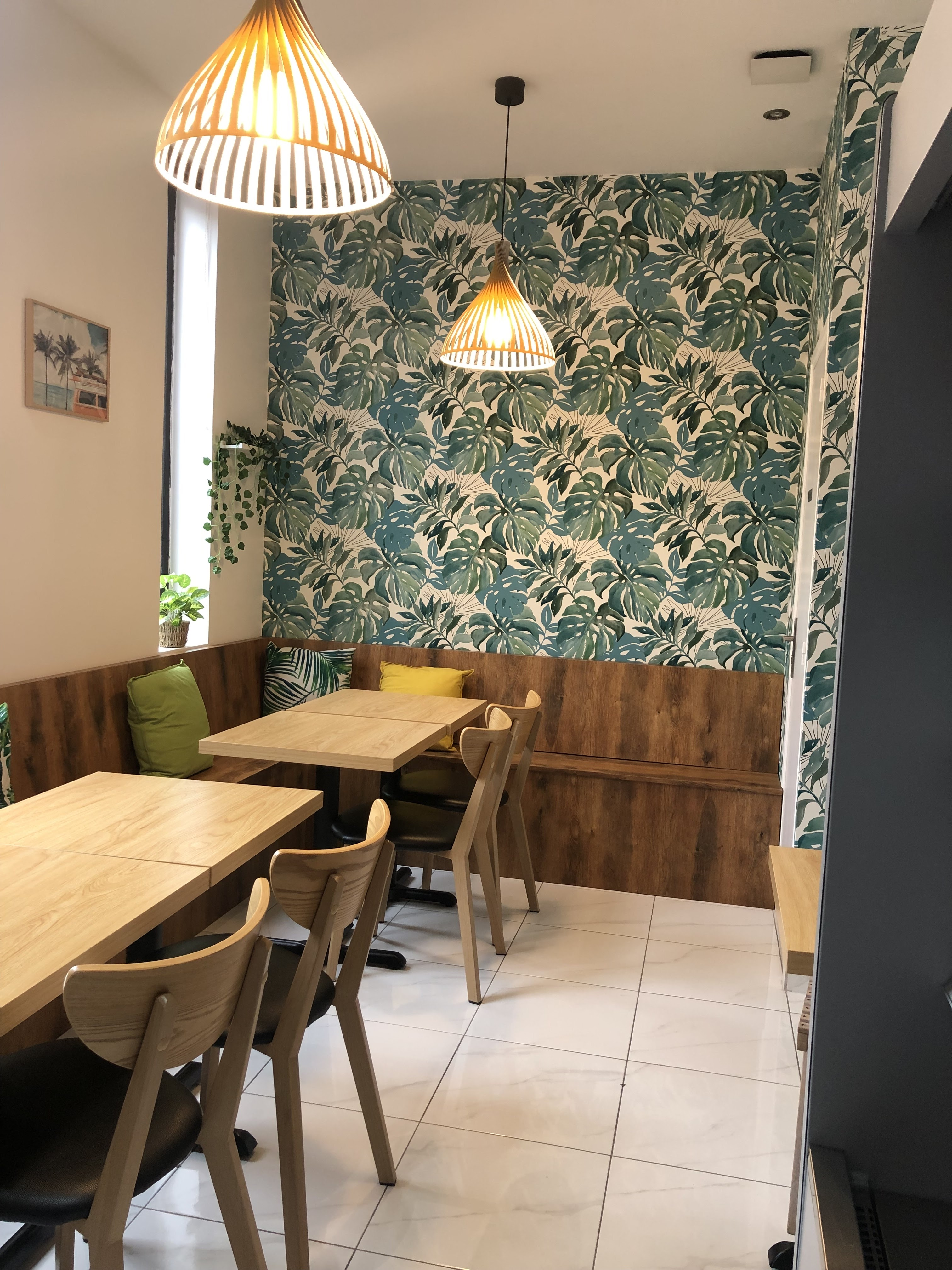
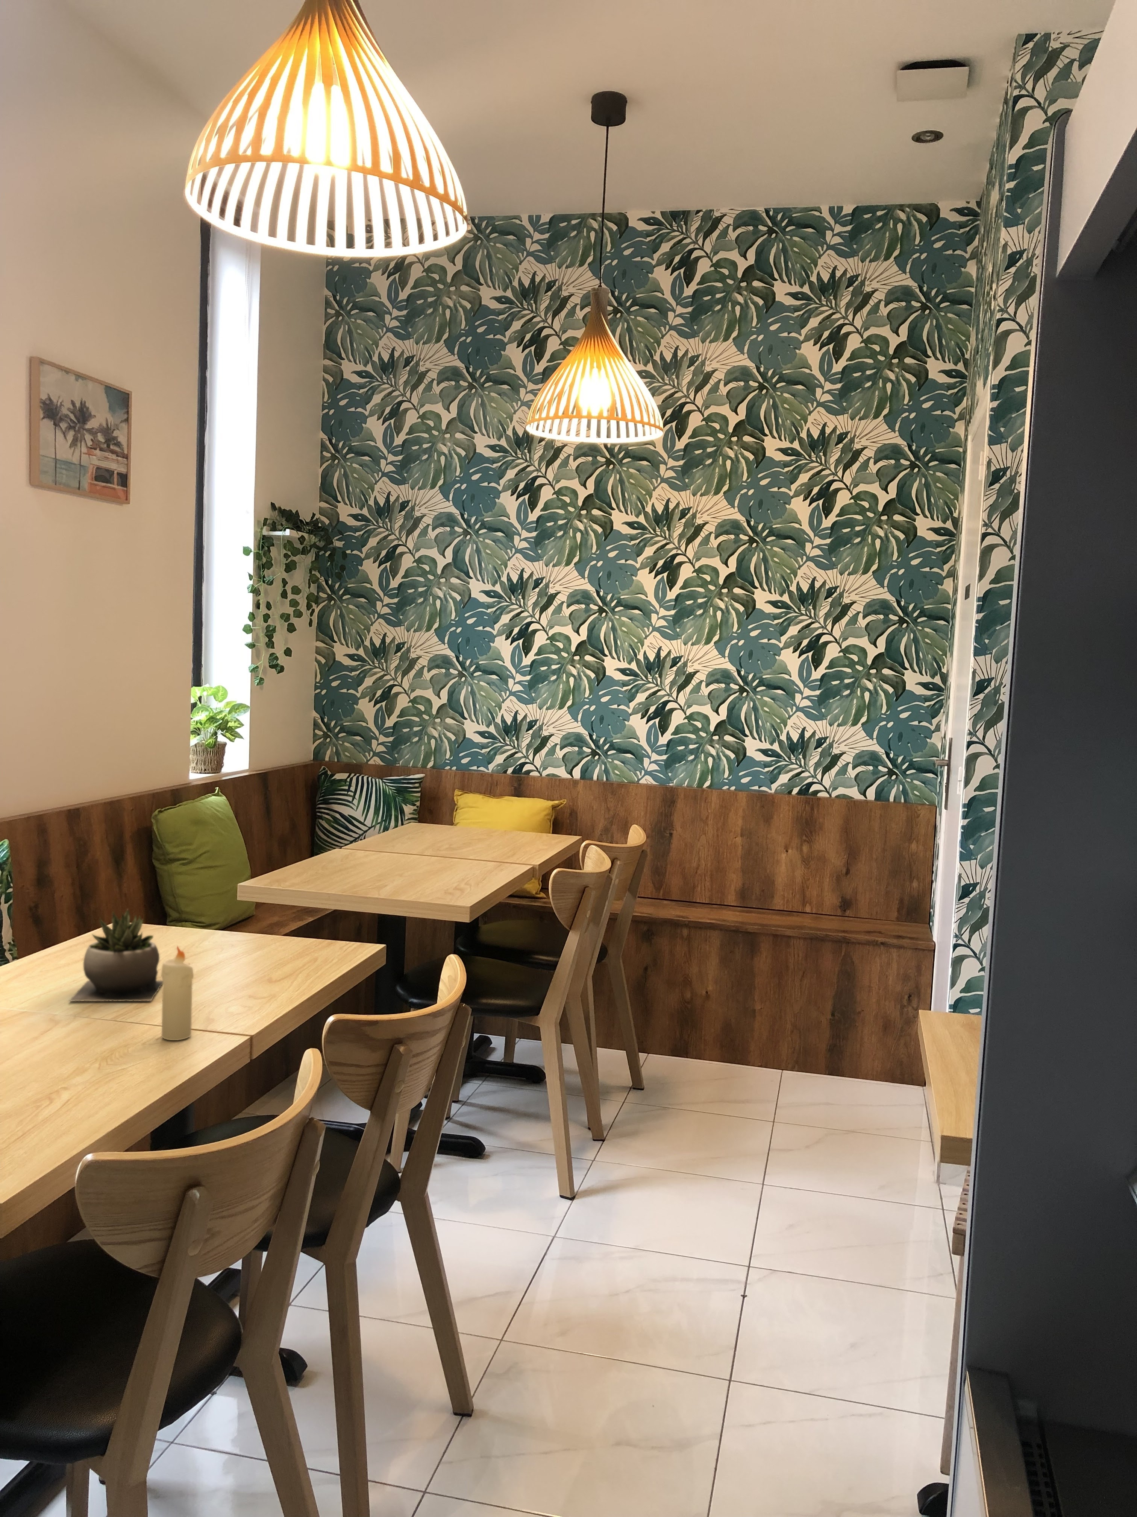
+ succulent plant (119, 951)
+ candle (177, 990)
